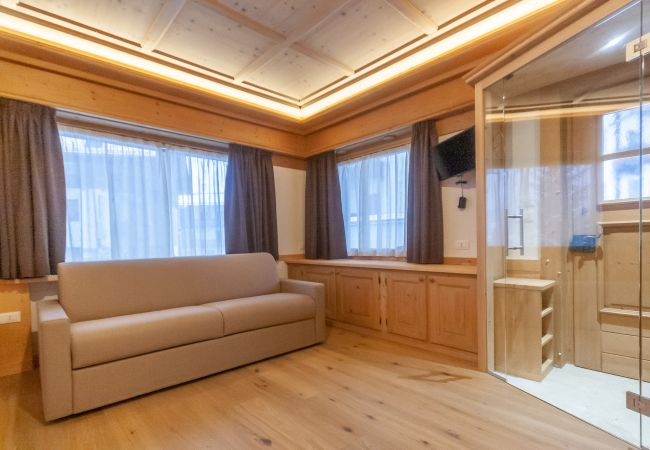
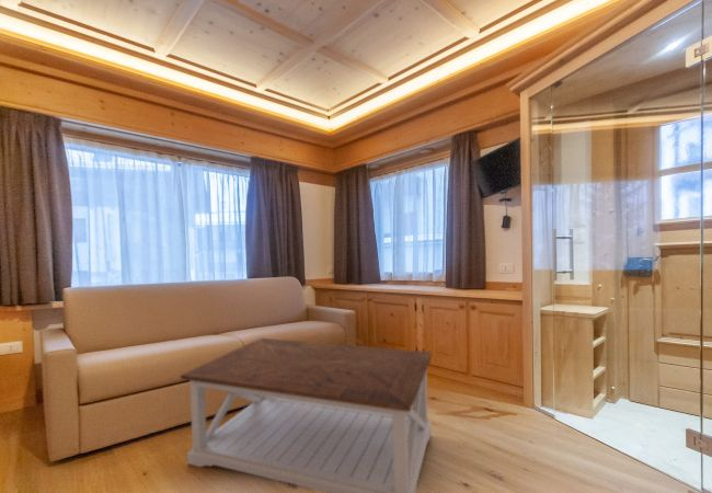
+ coffee table (315, 405)
